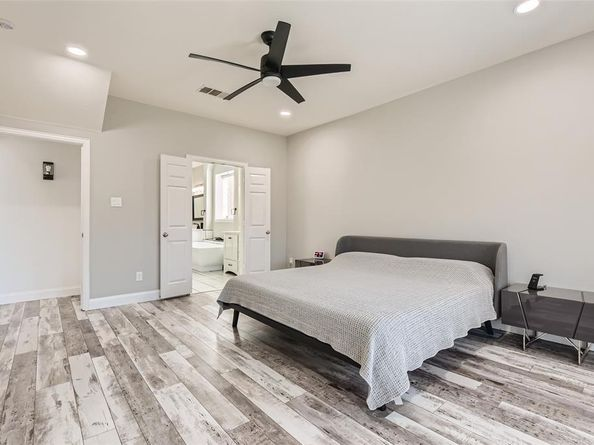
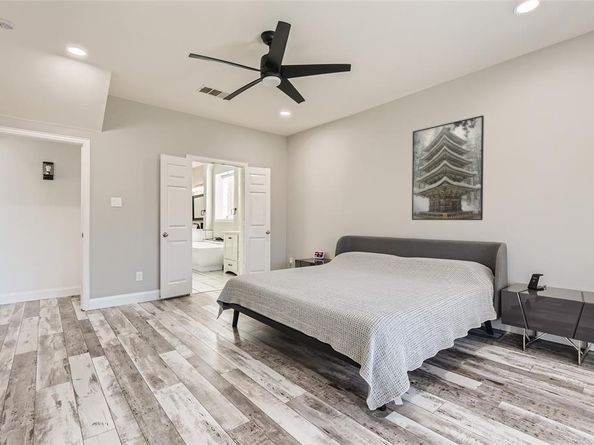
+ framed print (444, 172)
